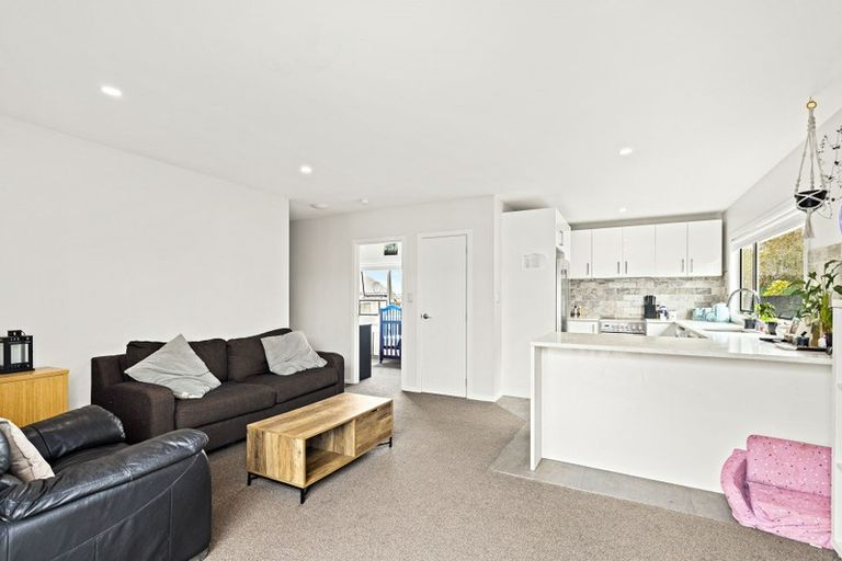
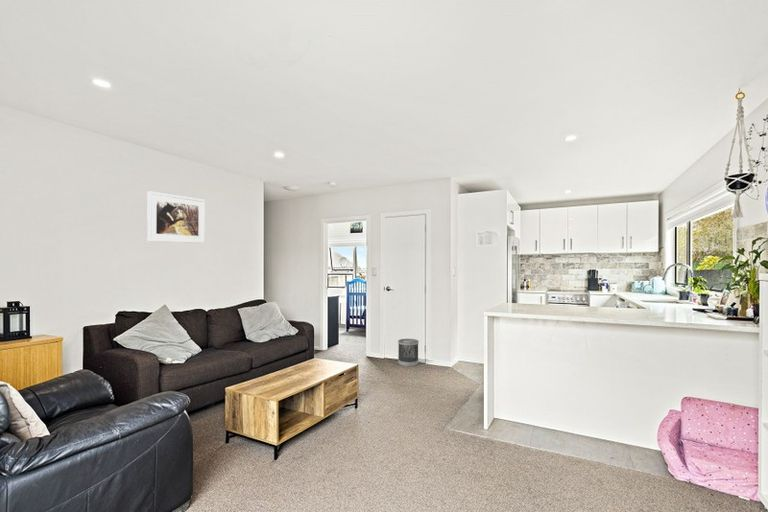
+ wastebasket (408, 352)
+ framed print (178, 219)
